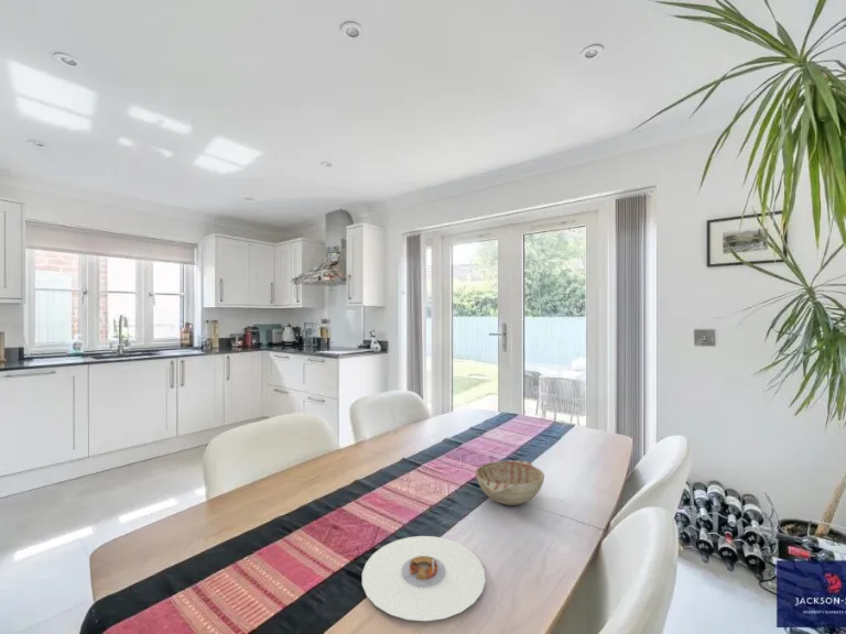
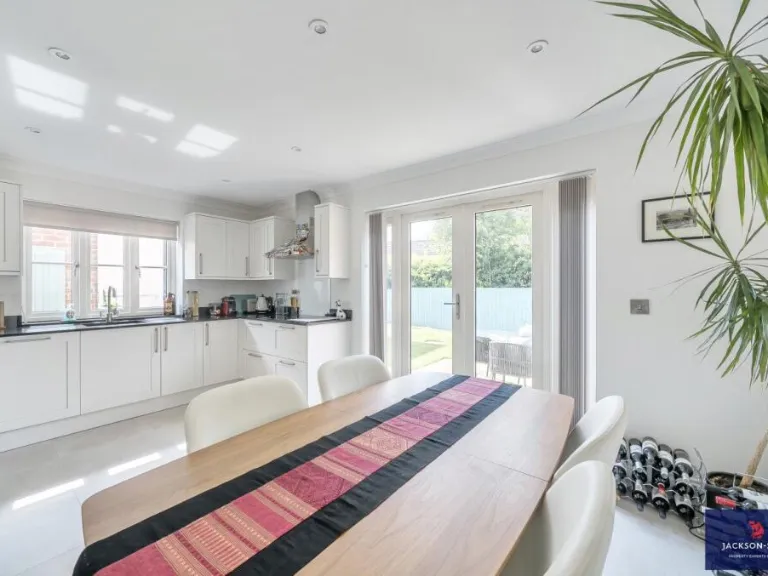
- decorative bowl (509, 483)
- plate (423, 566)
